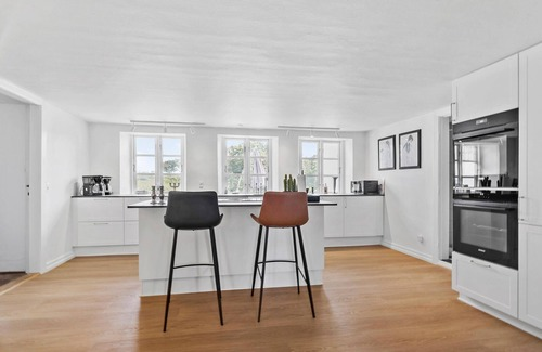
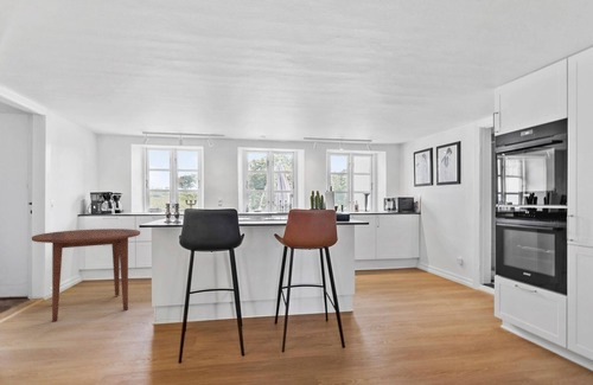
+ dining table (113, 264)
